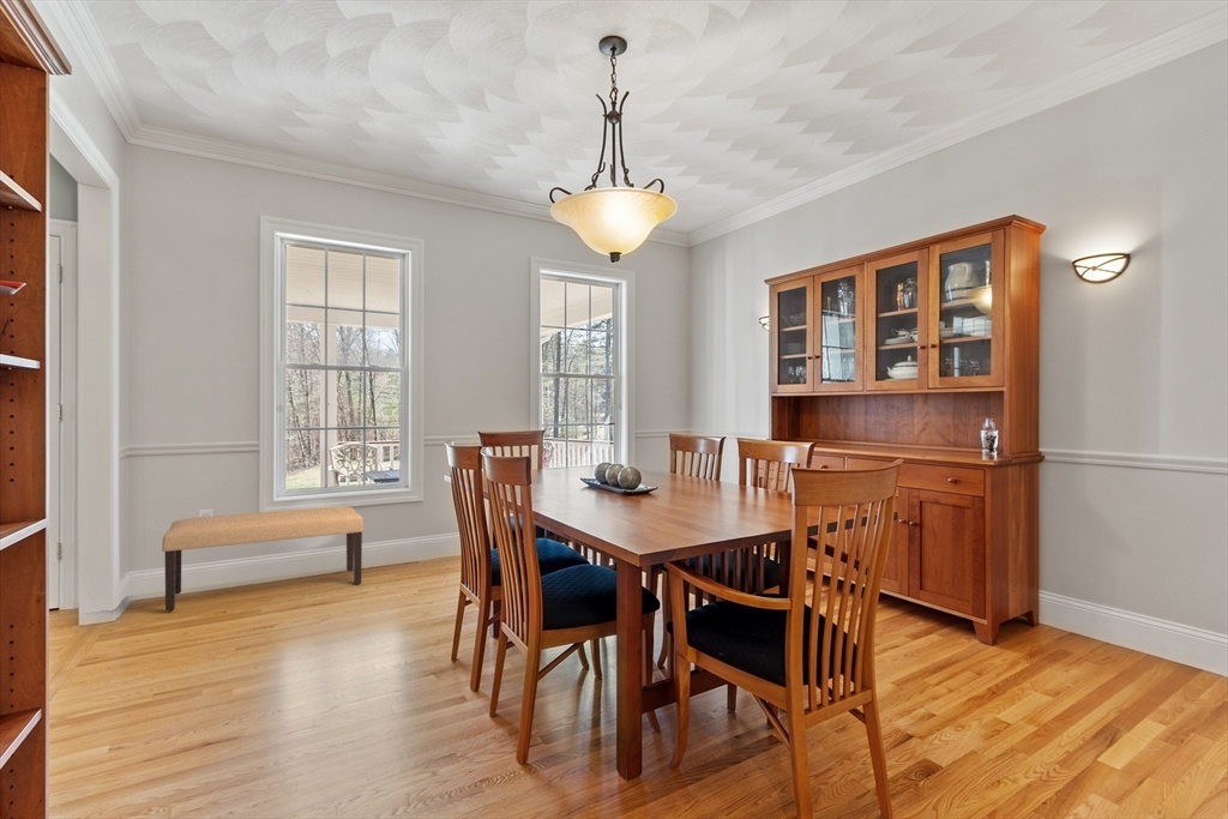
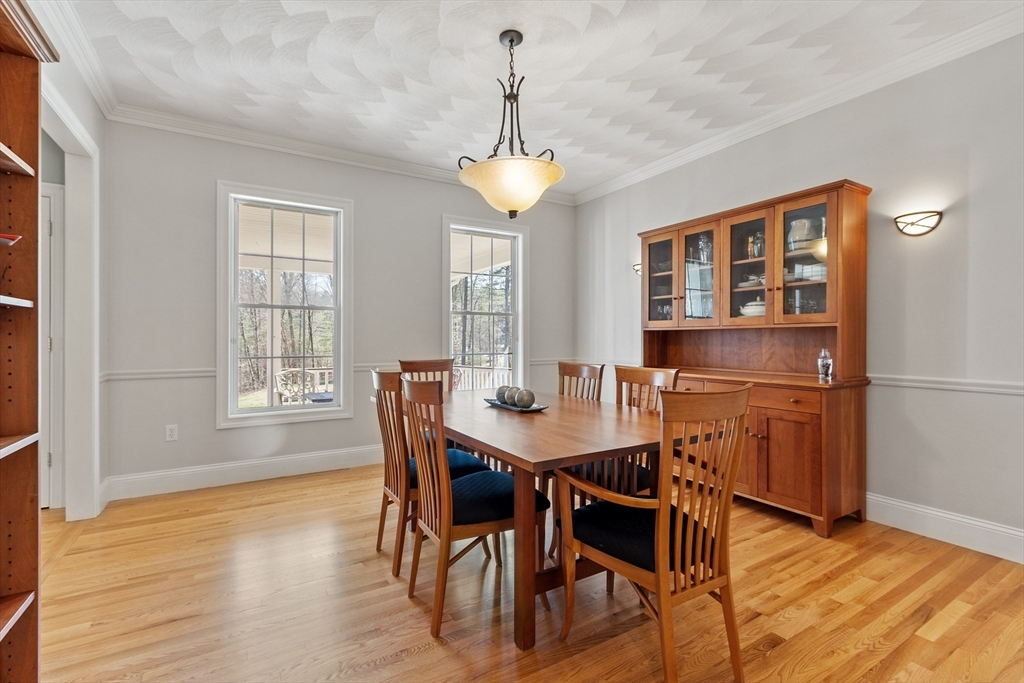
- bench (266, 541)
